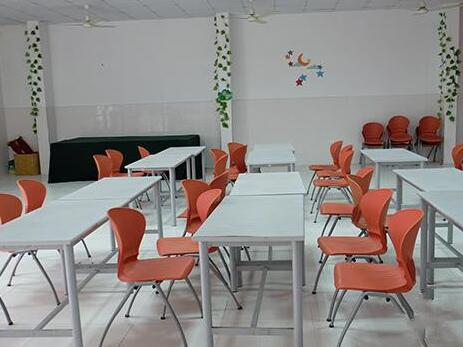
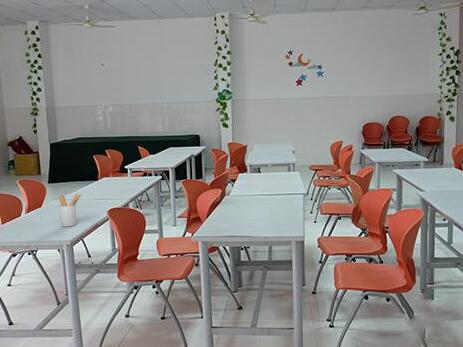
+ utensil holder (71, 209)
